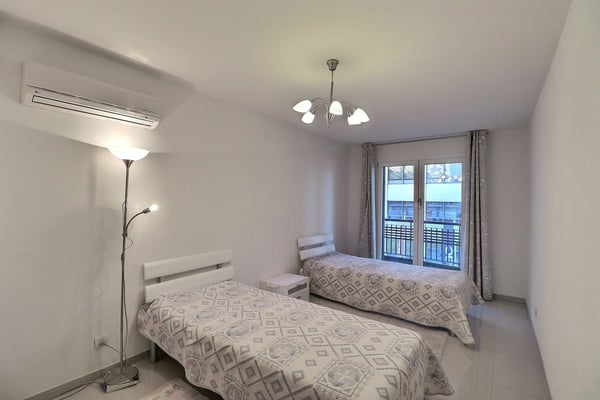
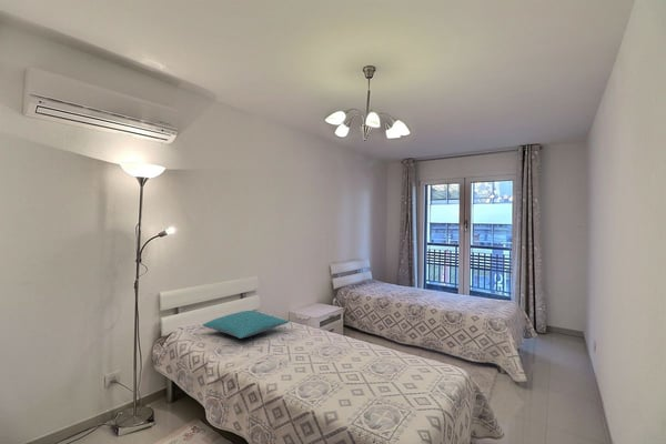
+ pillow (246, 323)
